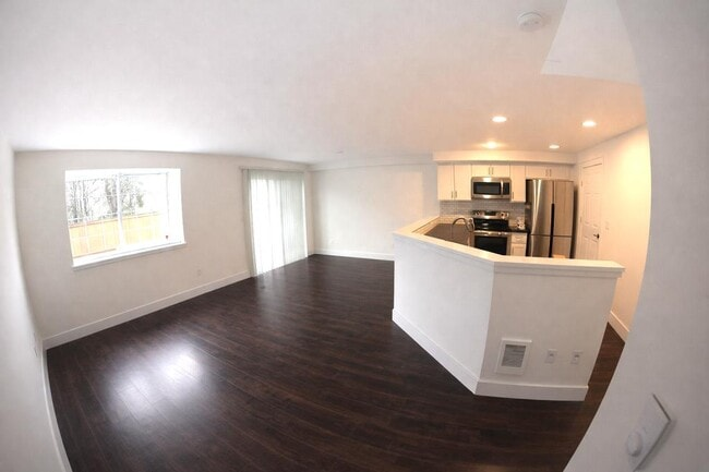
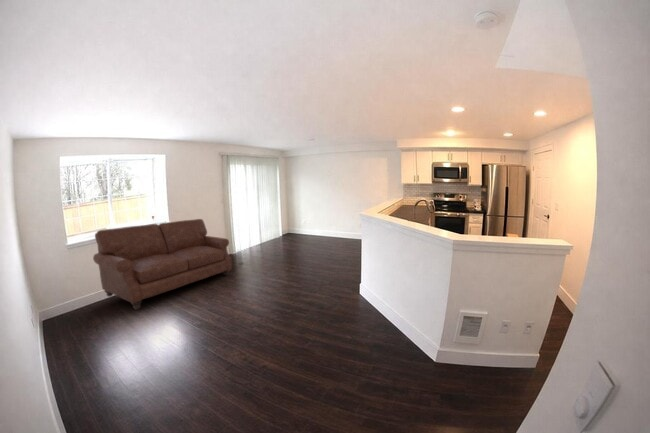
+ sofa (171, 255)
